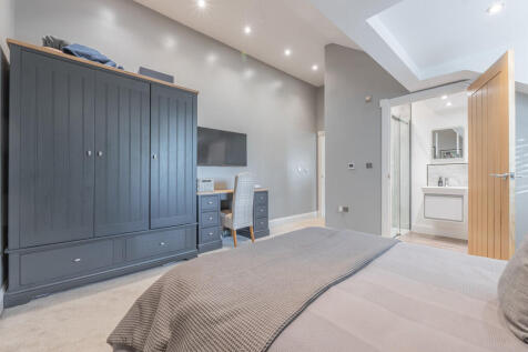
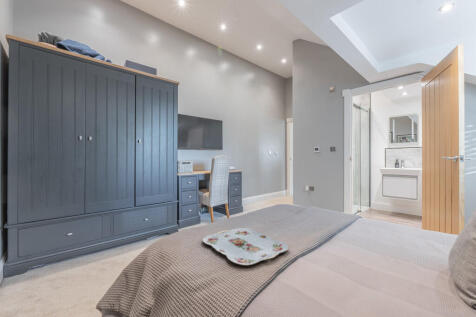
+ serving tray (243, 243)
